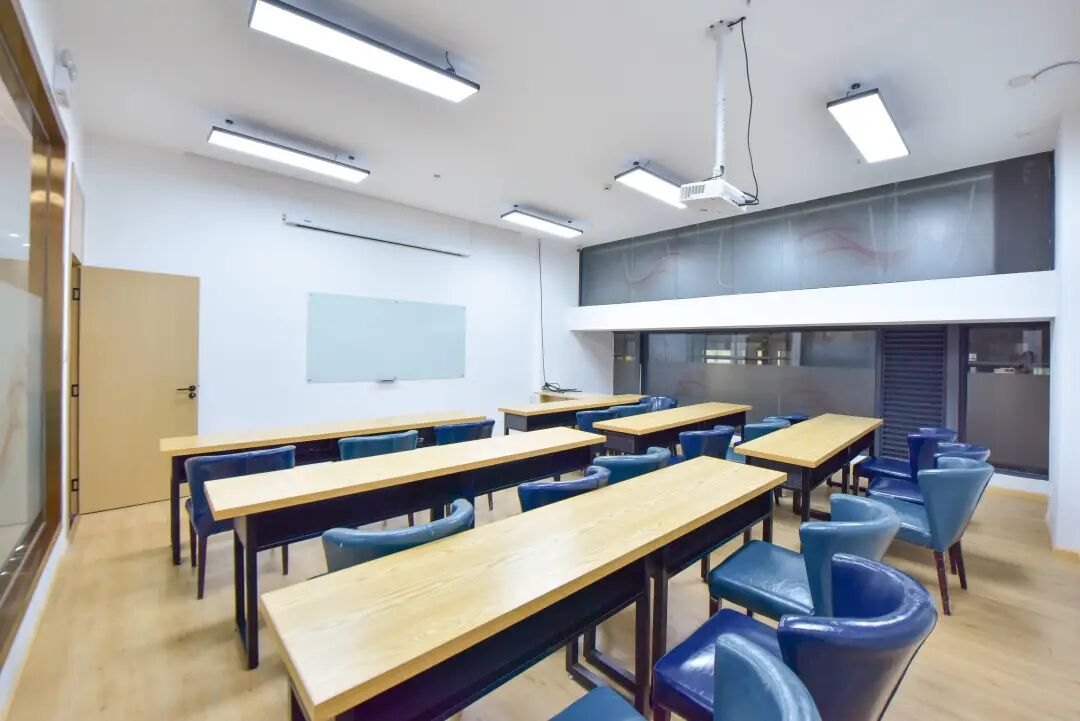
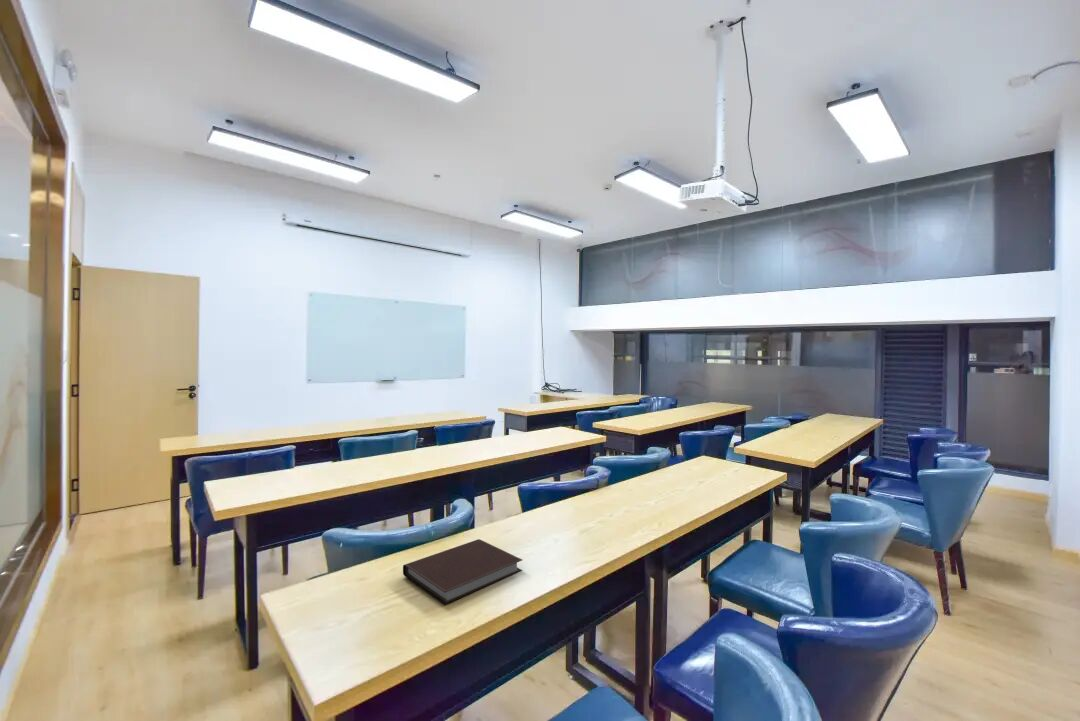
+ notebook (463, 567)
